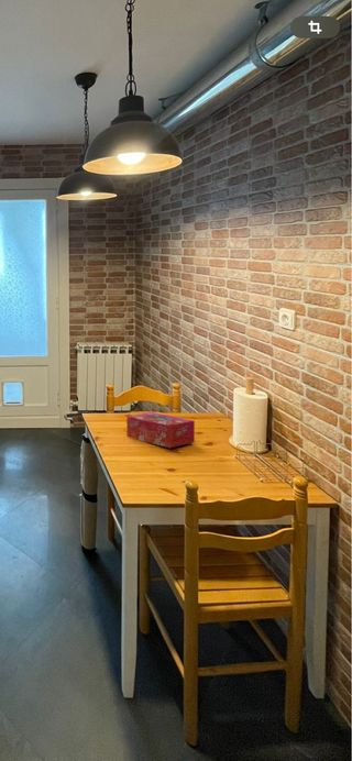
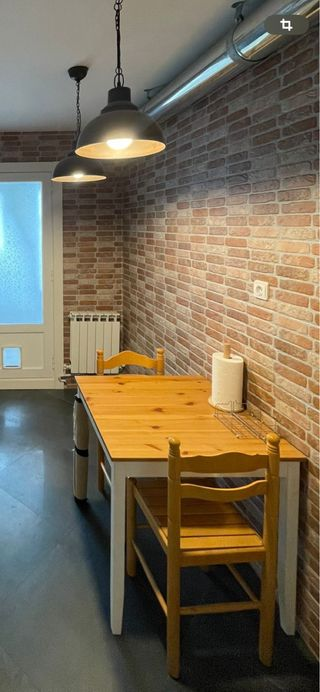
- tissue box (160, 429)
